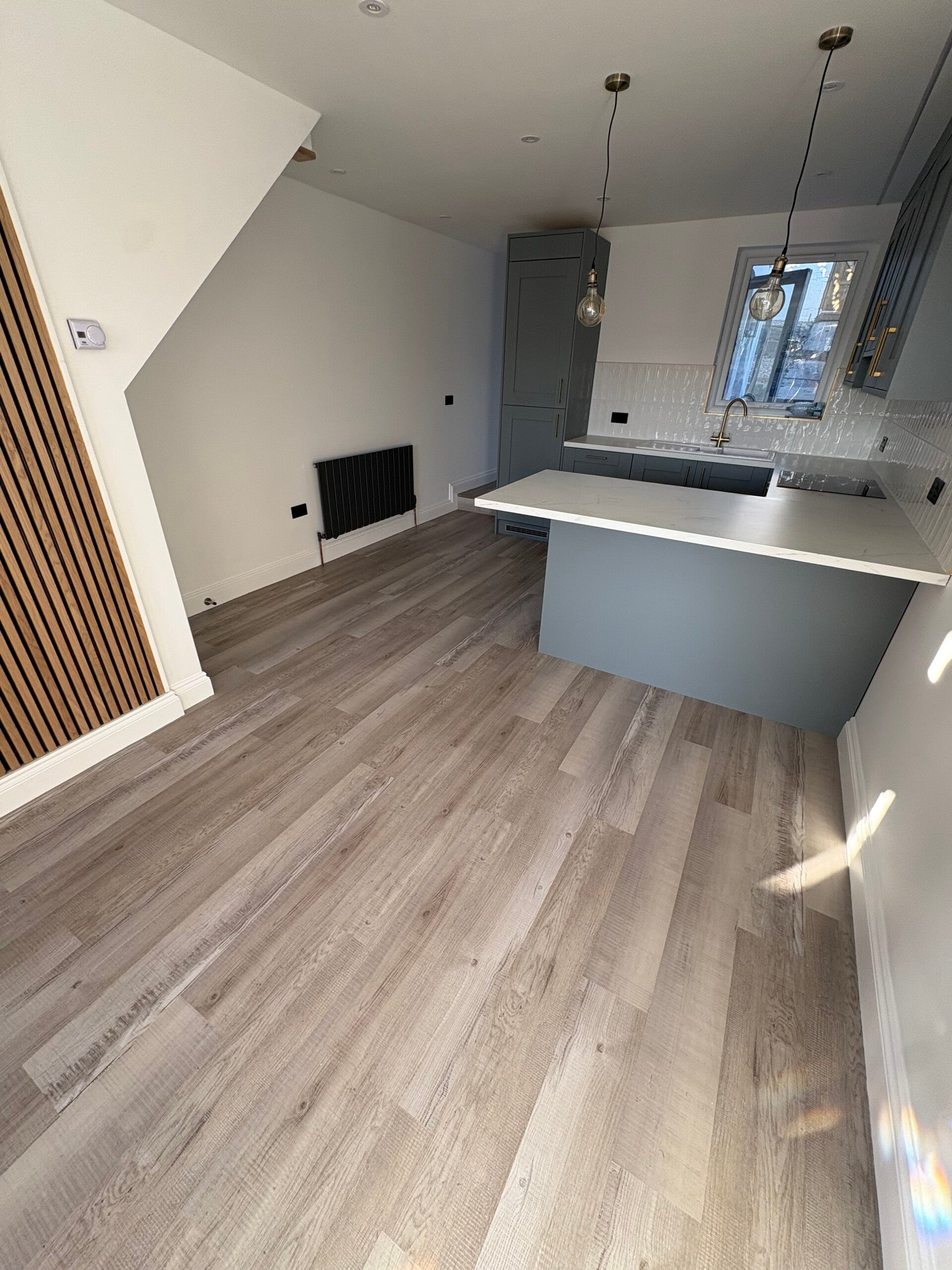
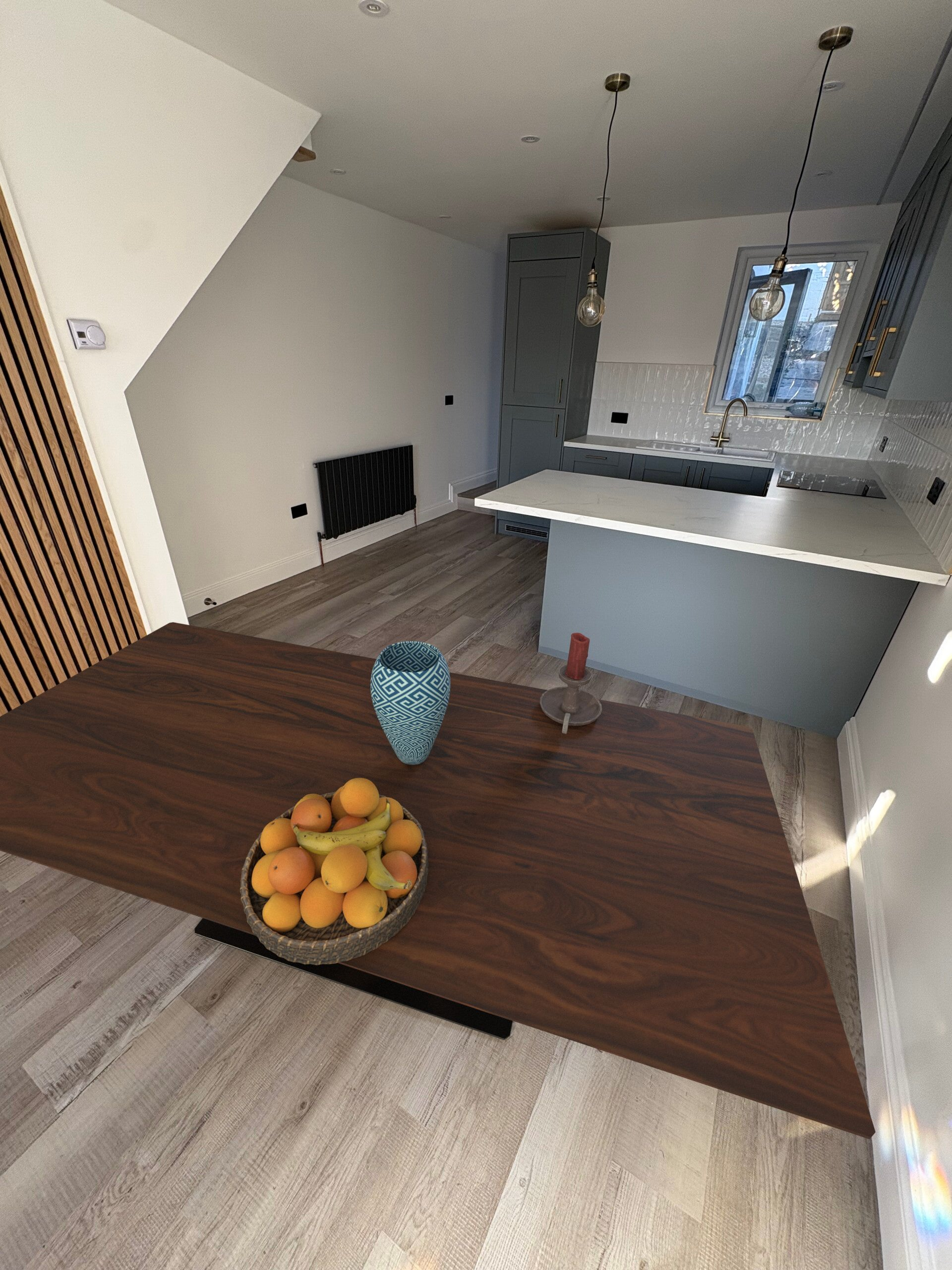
+ vase (412, 708)
+ fruit bowl (336, 847)
+ candle holder (574, 678)
+ dining table (379, 794)
